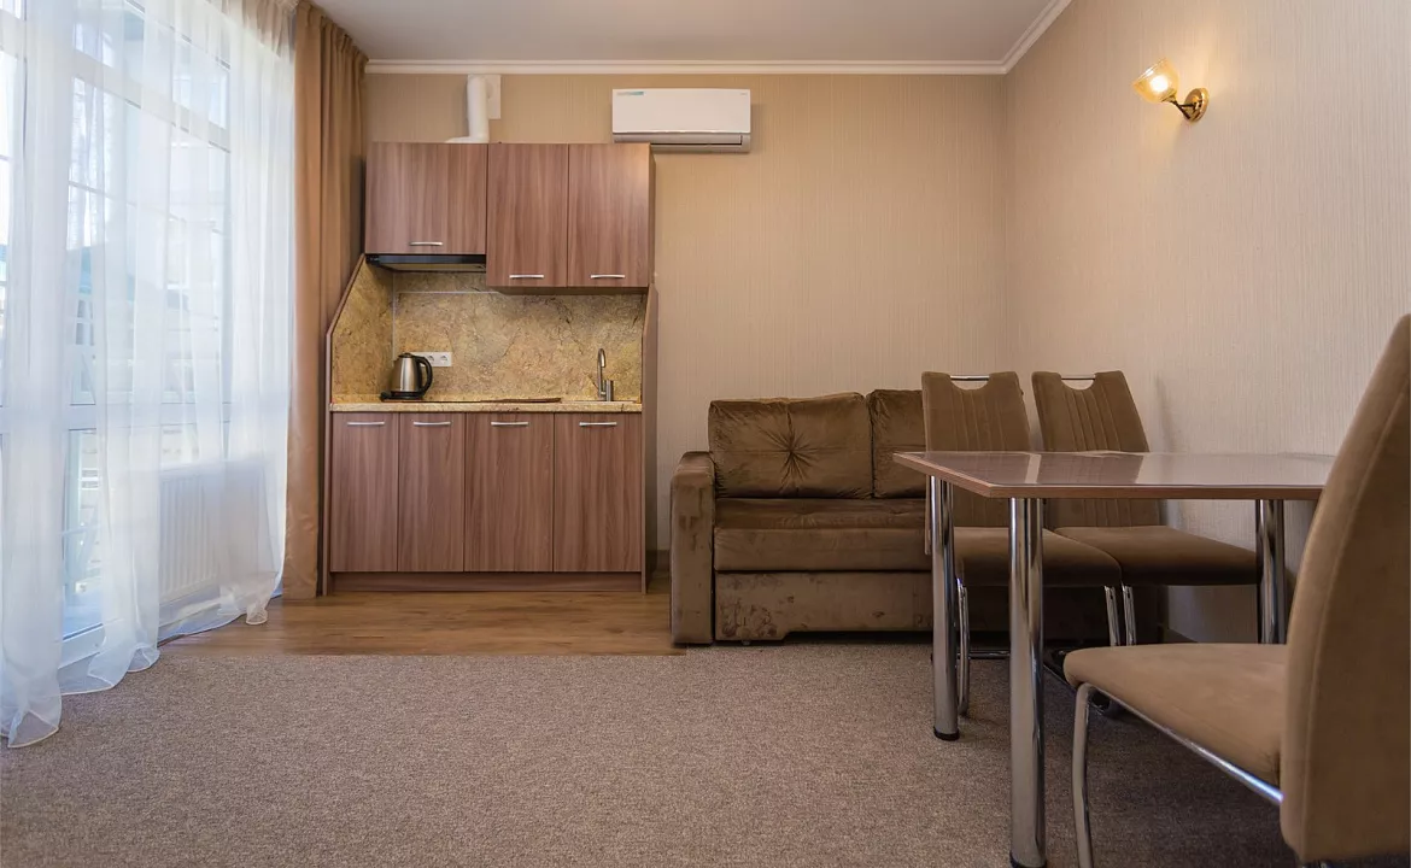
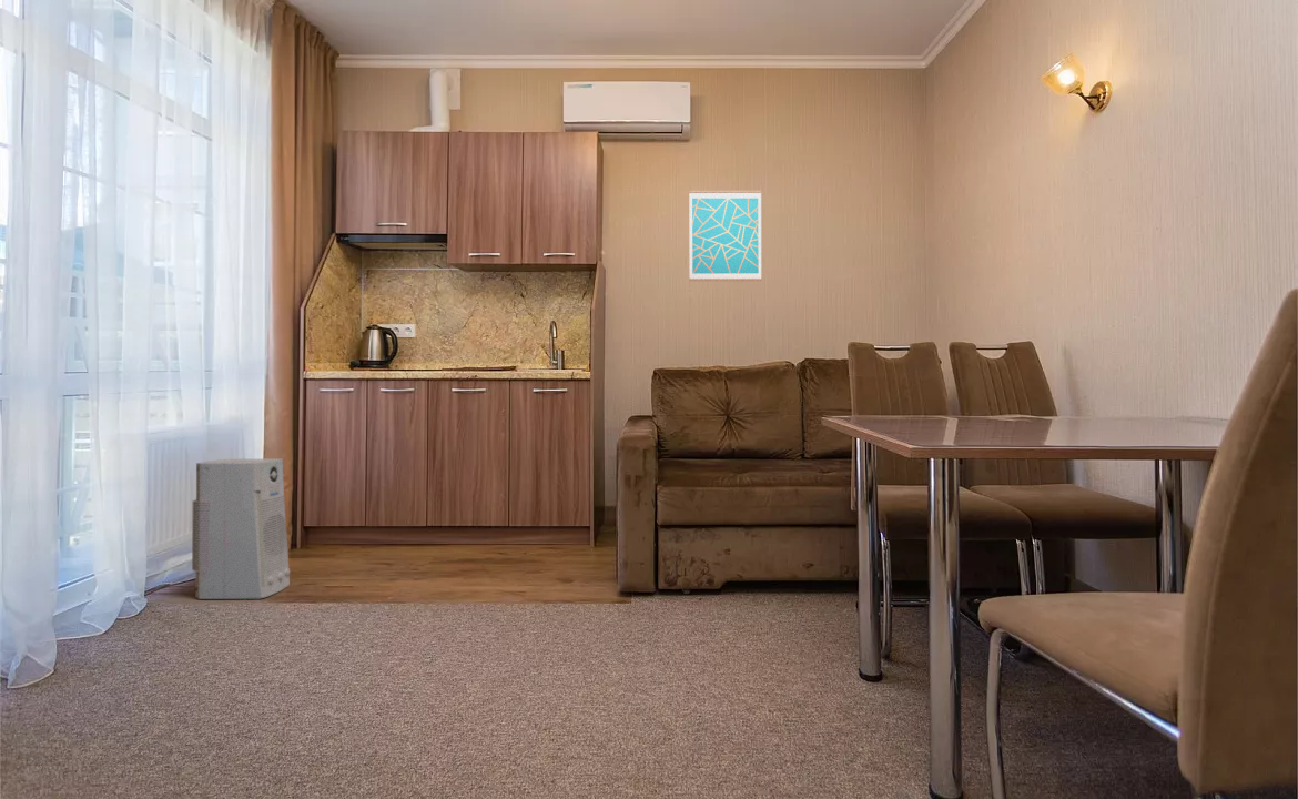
+ air purifier (242, 526)
+ wall art (724, 235)
